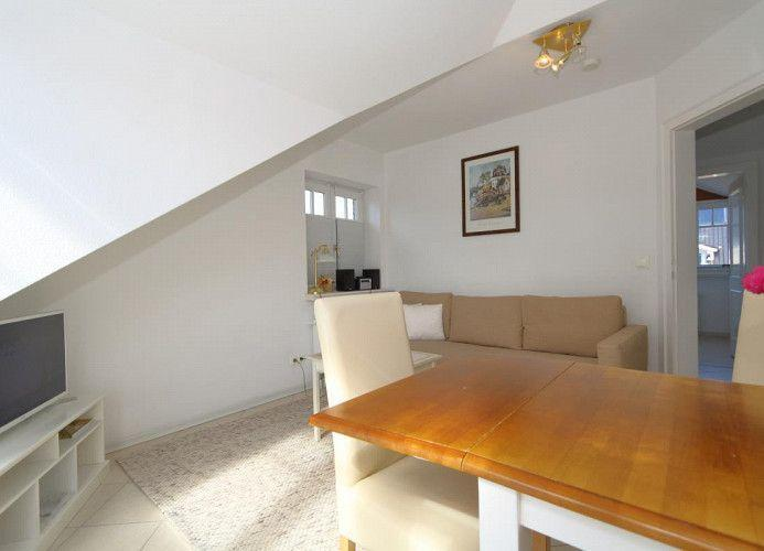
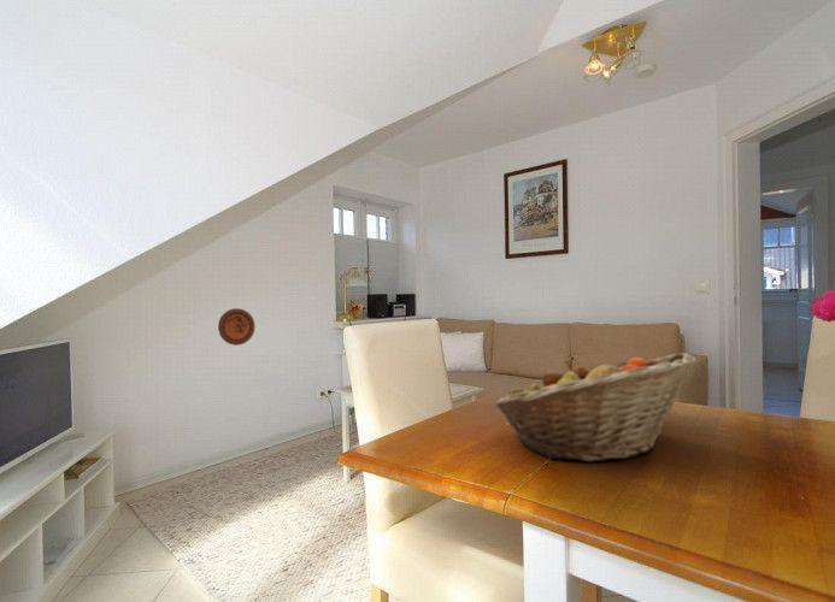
+ fruit basket (593, 395)
+ decorative plate (236, 326)
